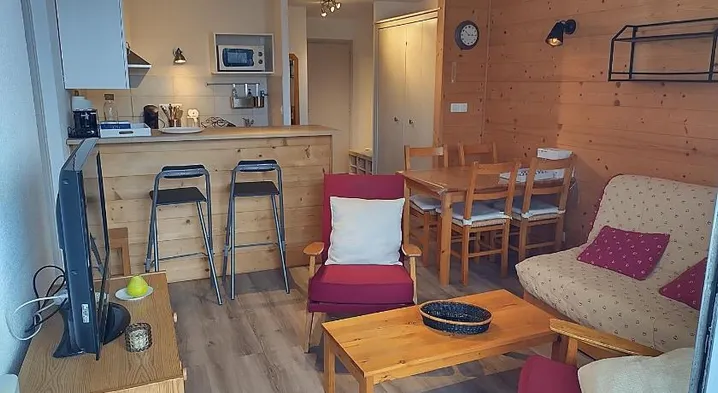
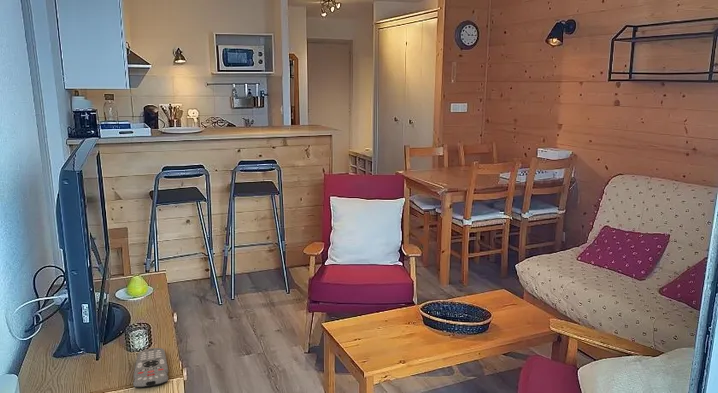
+ remote control (151, 366)
